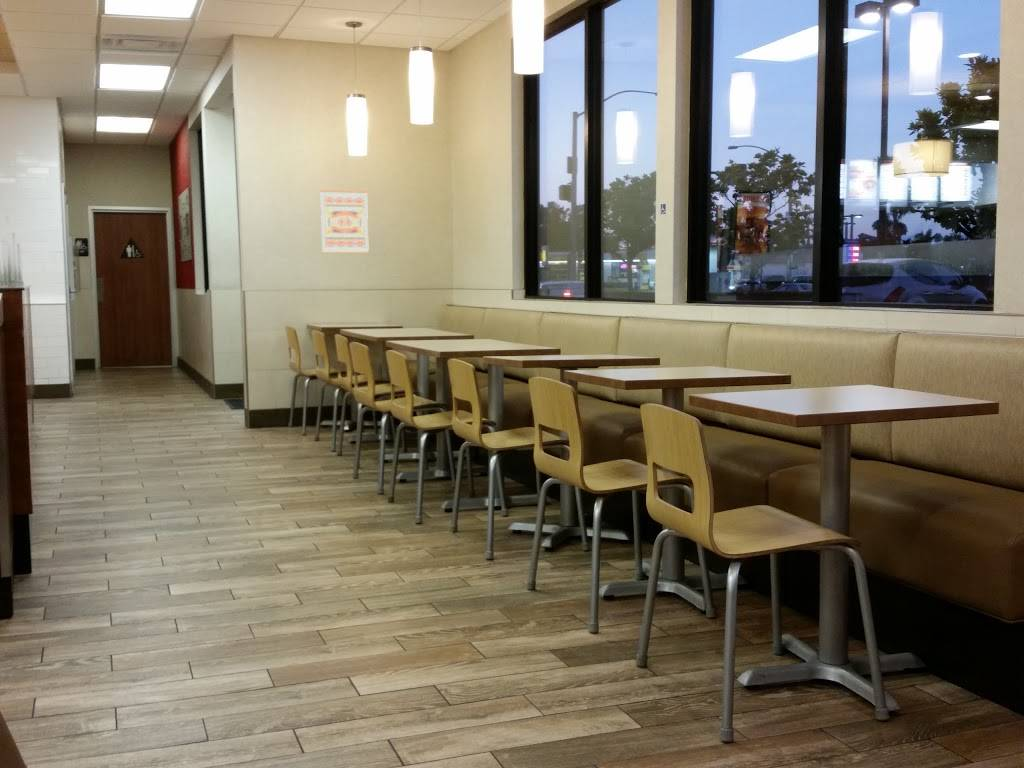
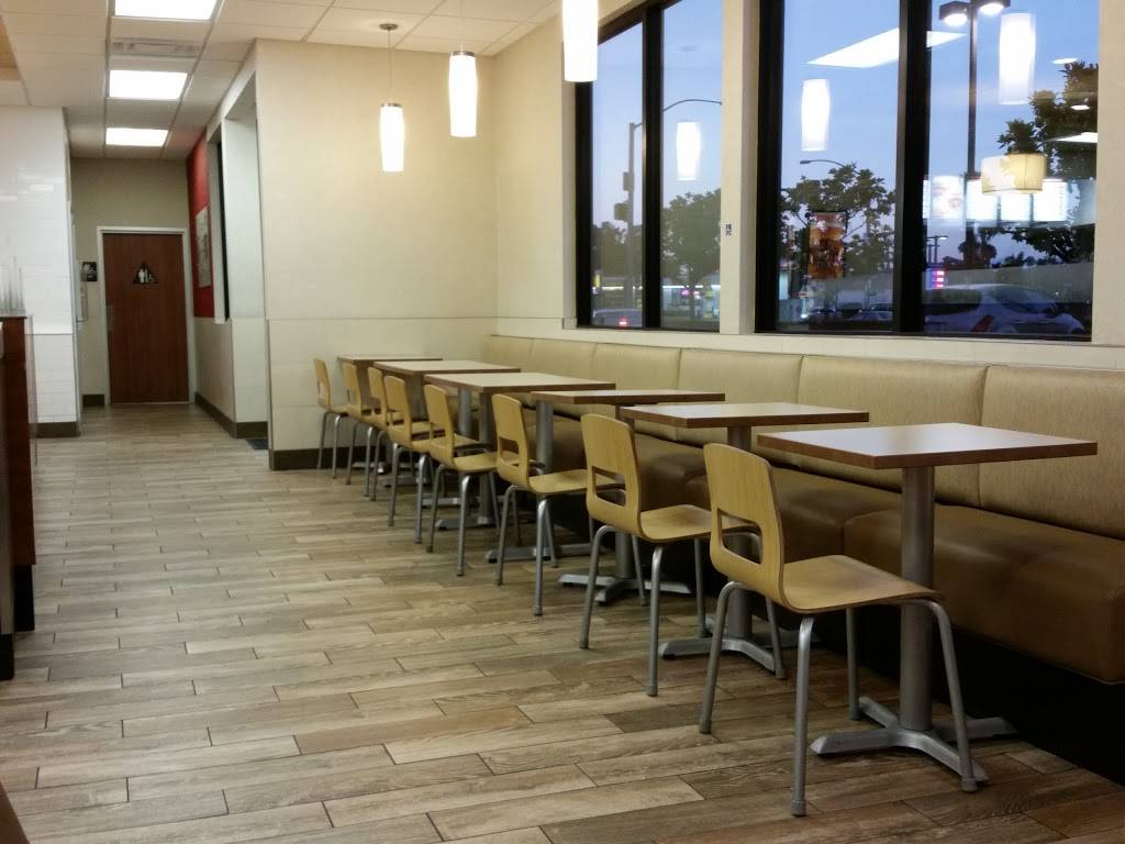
- wall art (344, 221)
